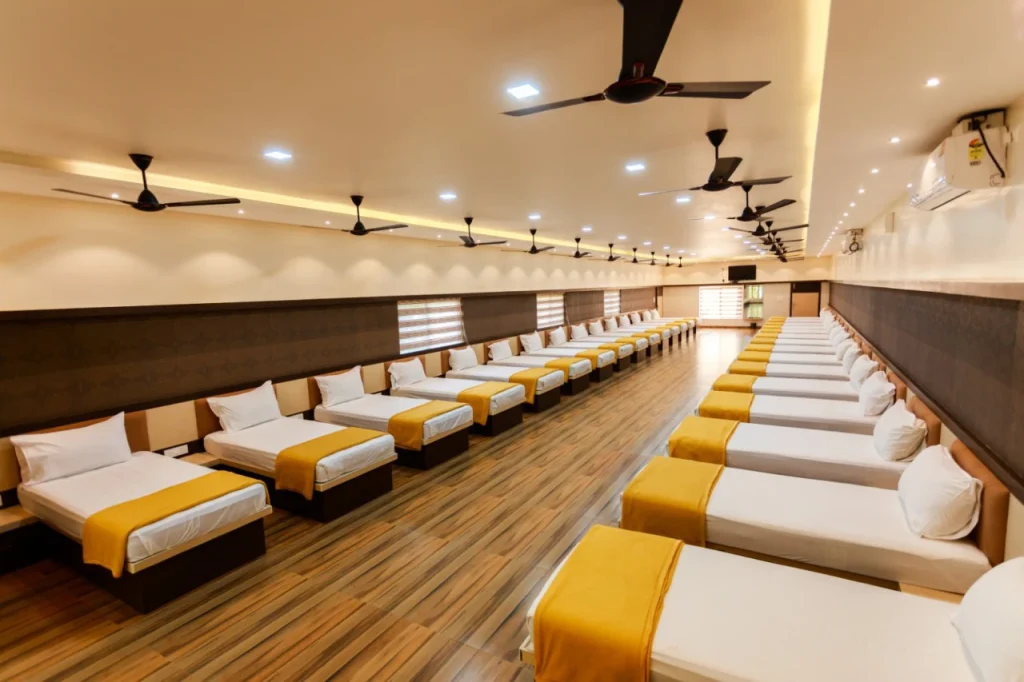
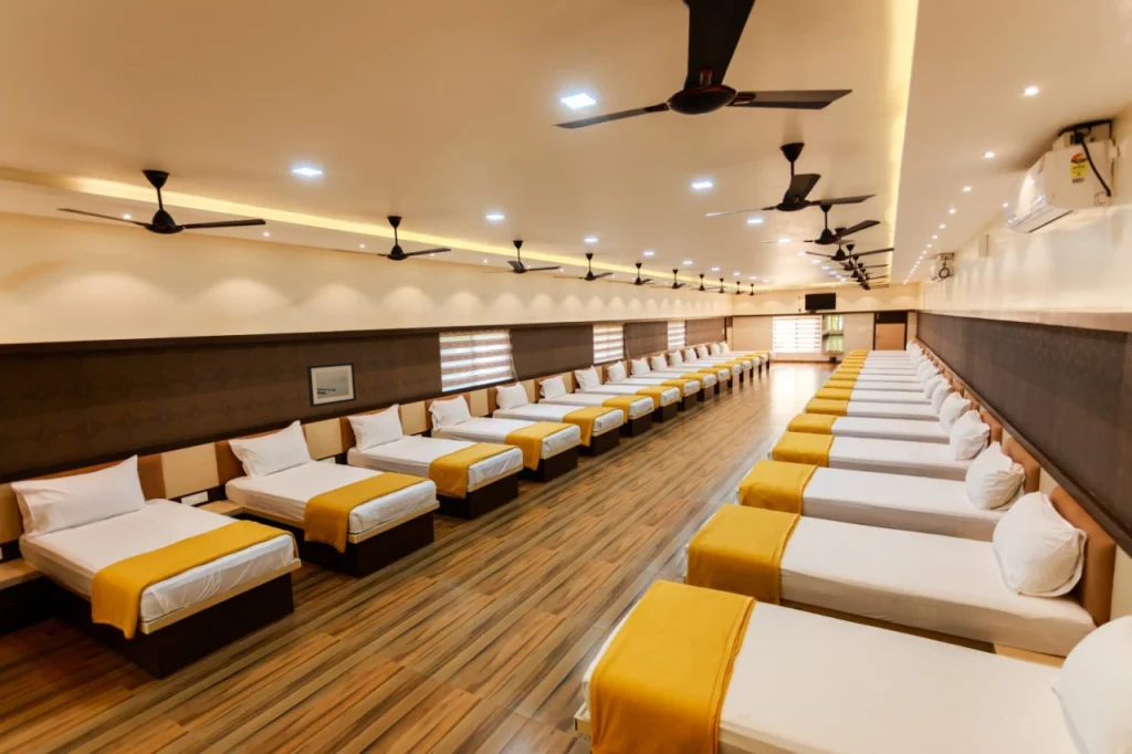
+ wall art (332, 384)
